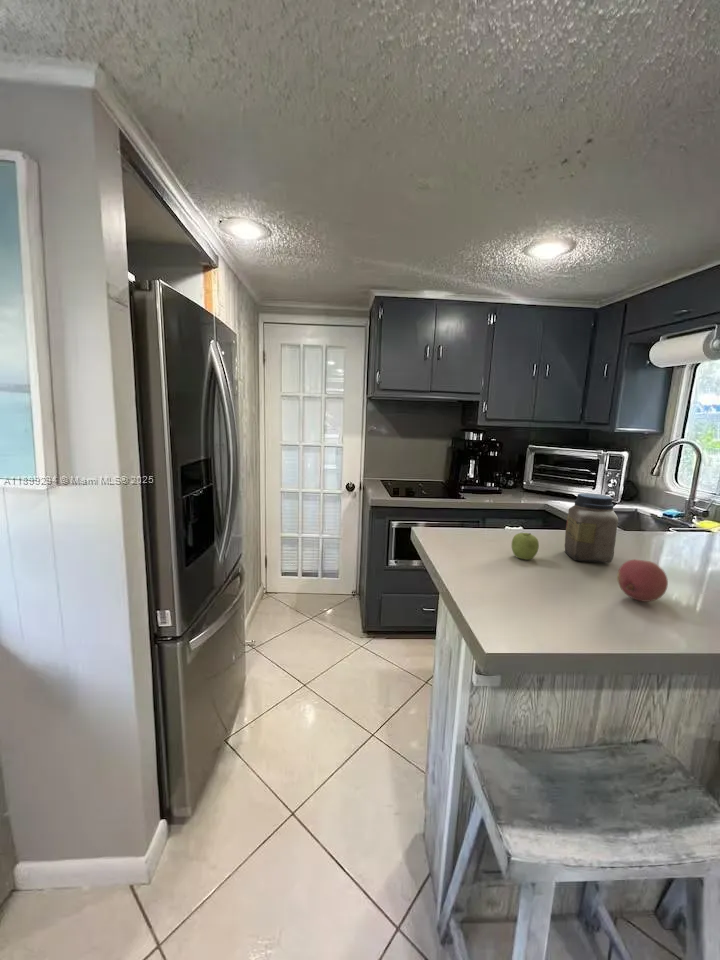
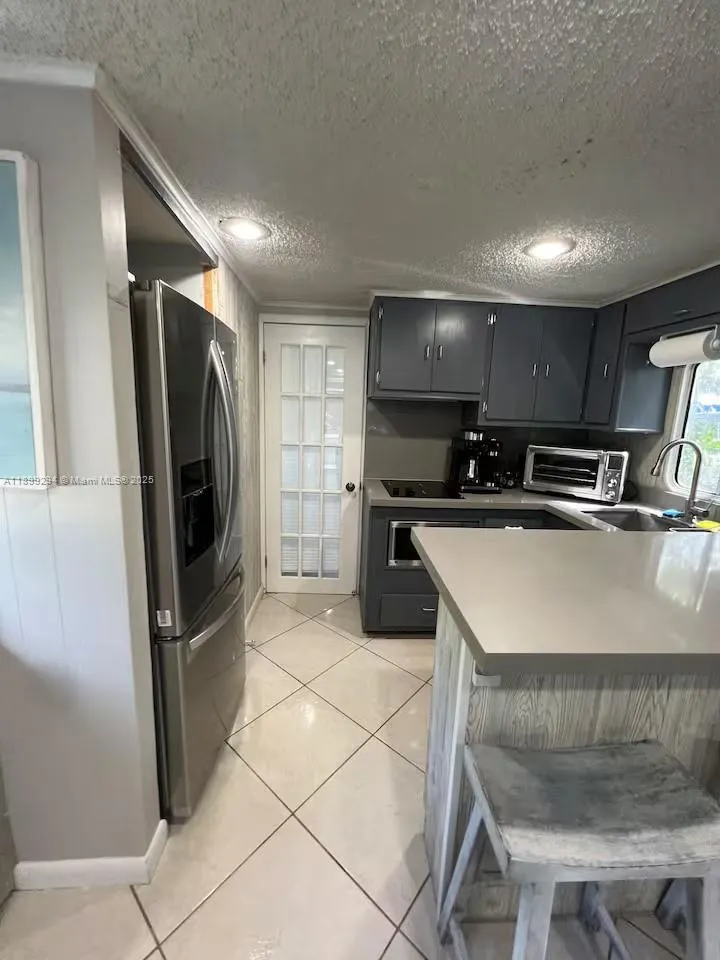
- fruit (524, 544)
- fruit (642, 579)
- jar (590, 526)
